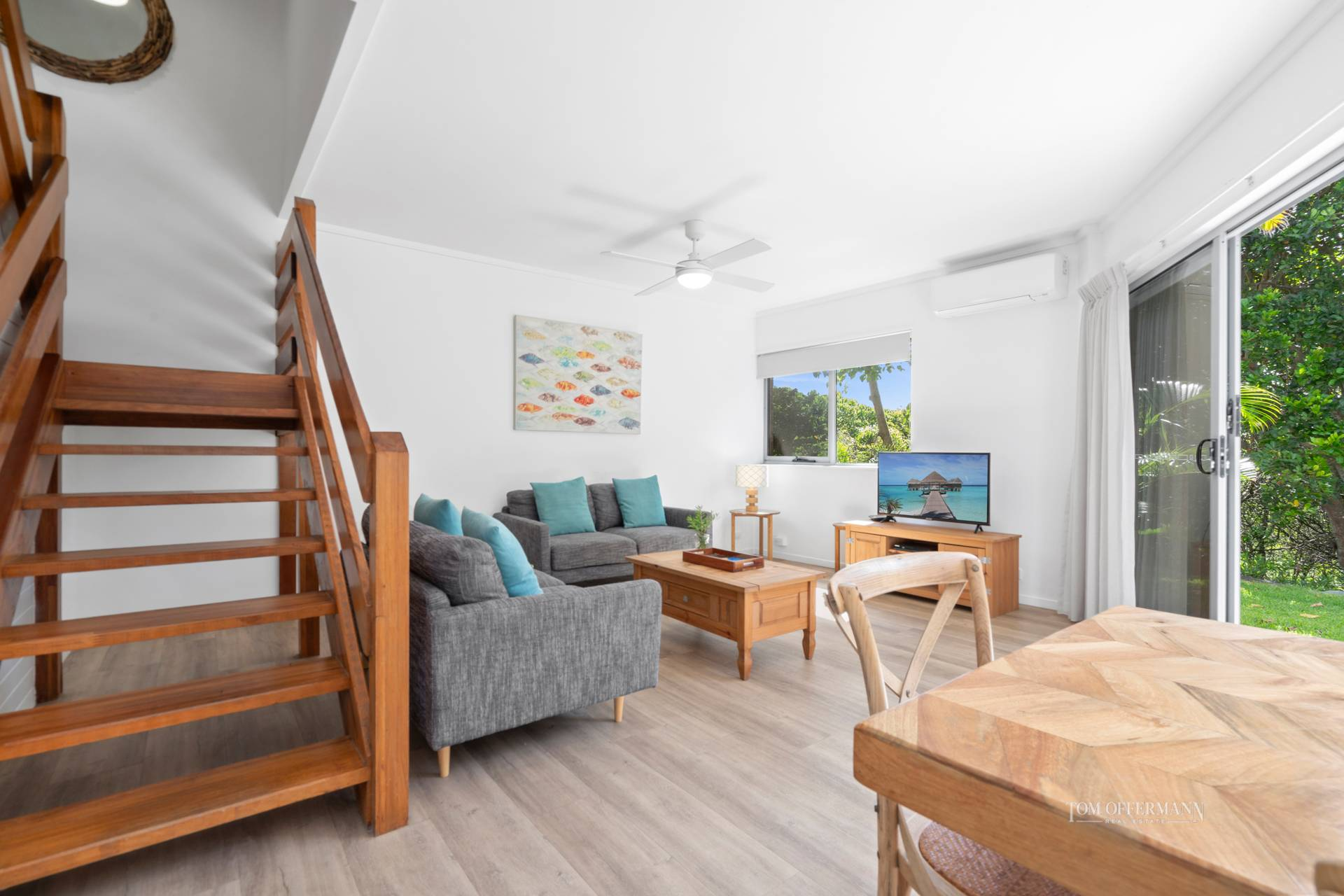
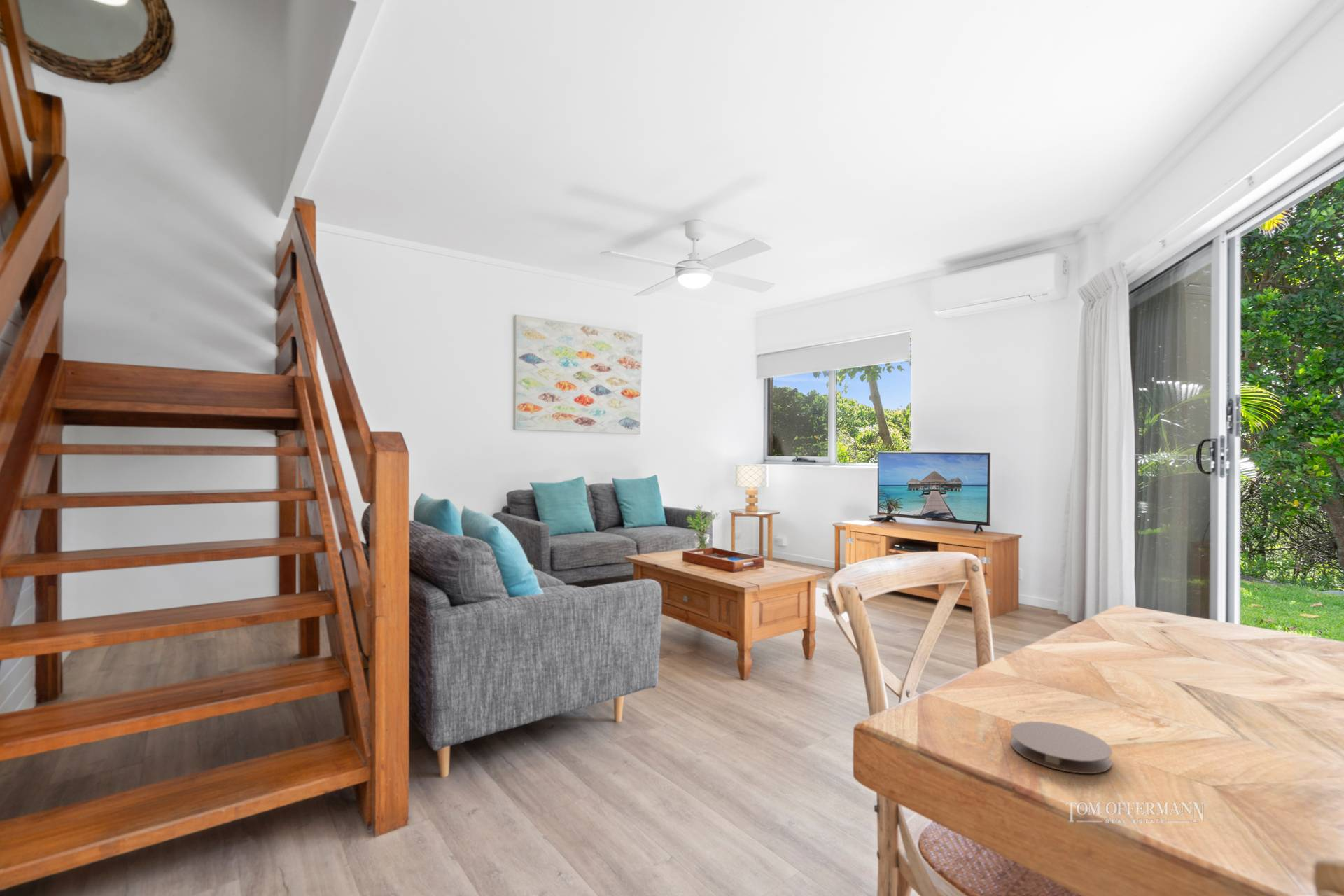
+ coaster (1059, 746)
